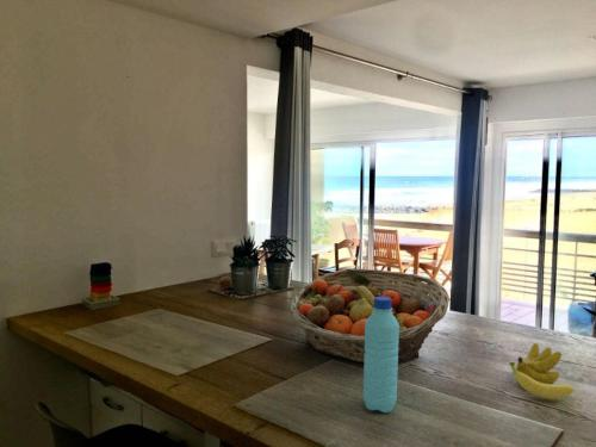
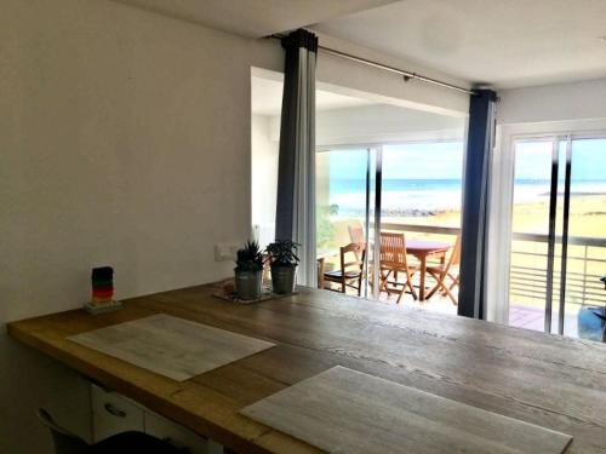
- fruit basket (366, 311)
- banana (534, 368)
- water bottle (380, 353)
